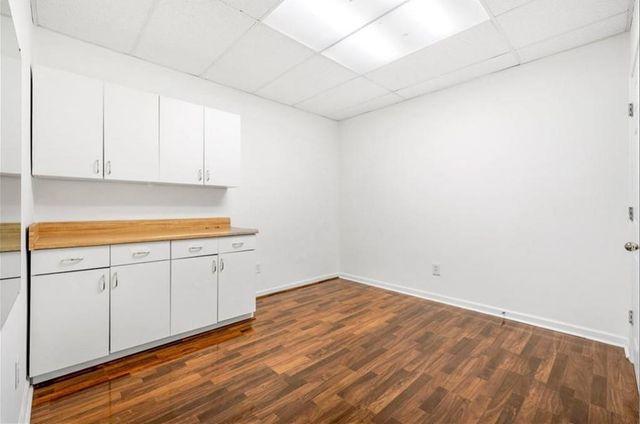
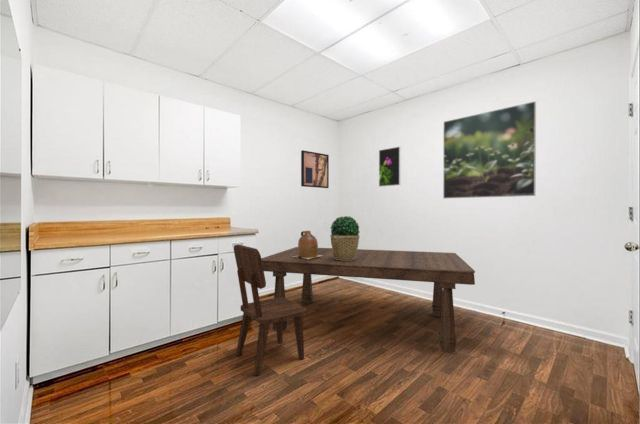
+ dining chair (270, 300)
+ wall art (315, 170)
+ potted plant (344, 237)
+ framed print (485, 155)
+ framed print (389, 167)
+ ceramic jug (307, 244)
+ dining table (363, 277)
